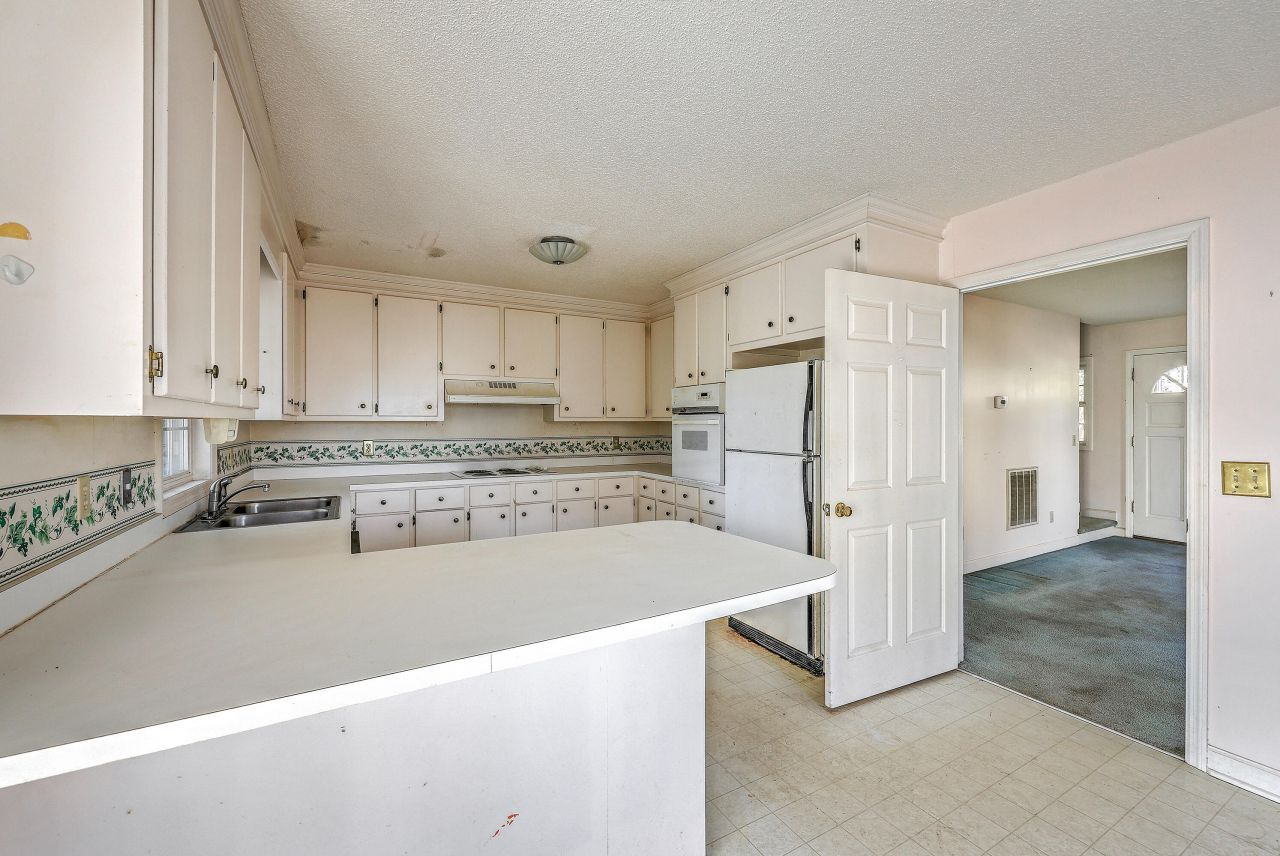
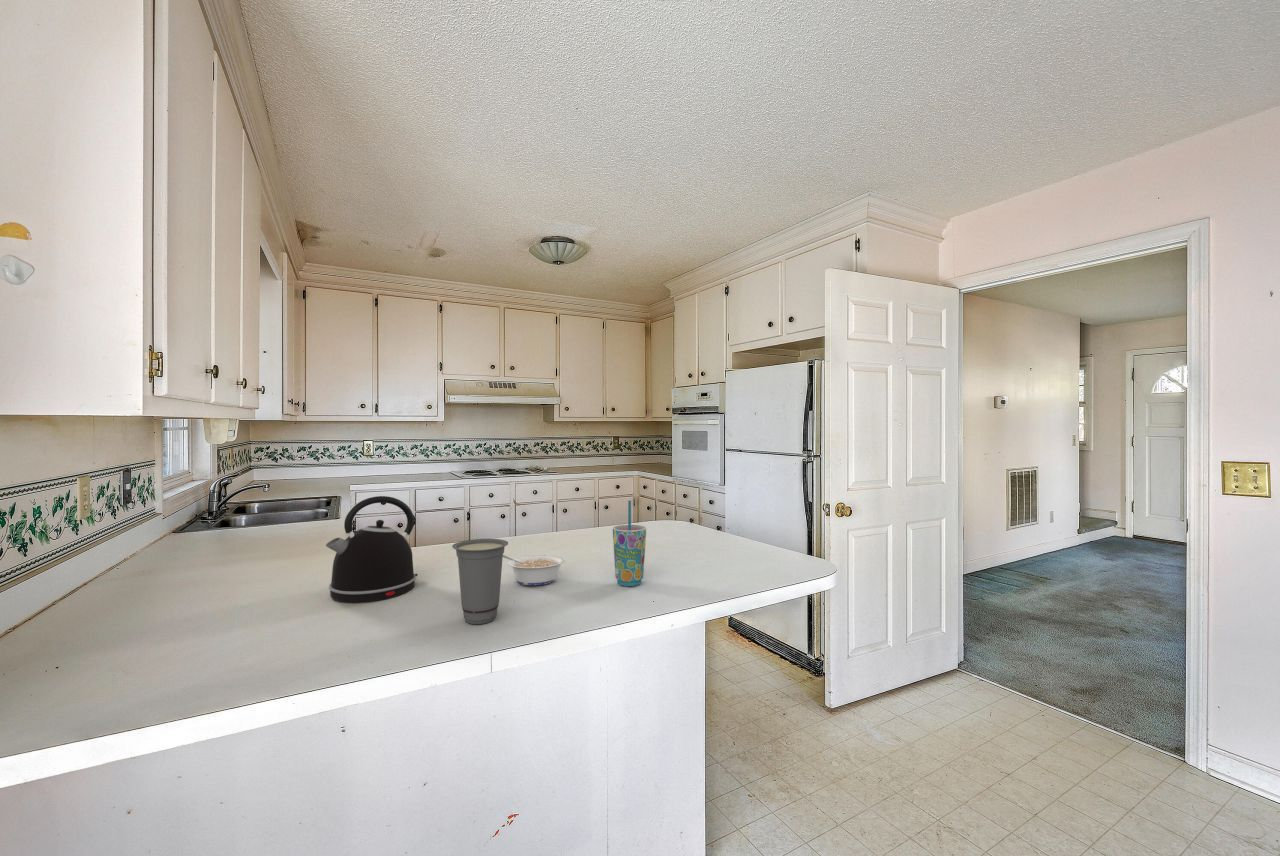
+ cup (629, 541)
+ kettle (374, 543)
+ cup (480, 581)
+ legume (534, 569)
